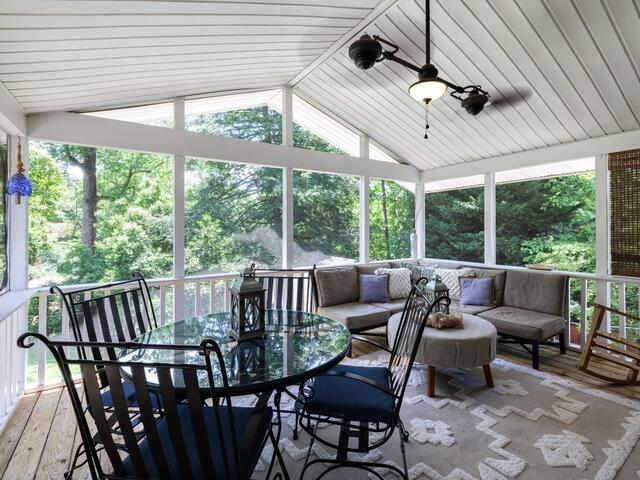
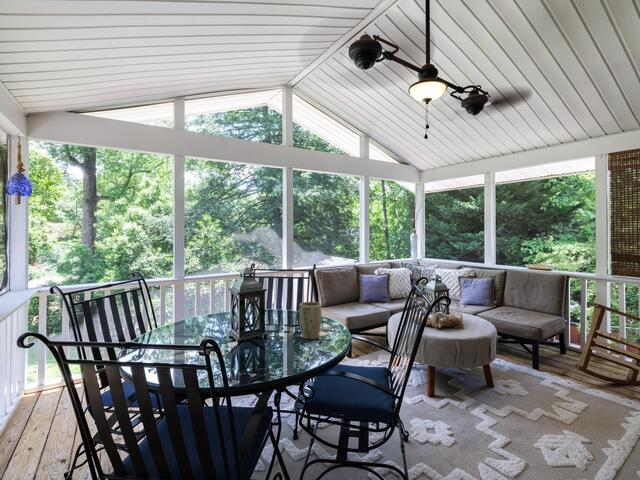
+ plant pot (310, 320)
